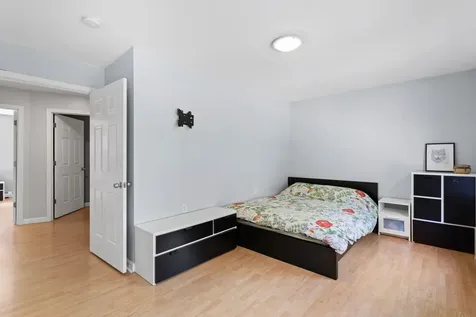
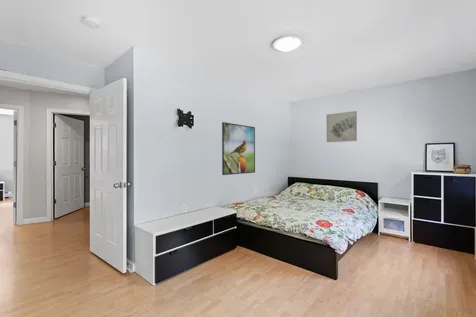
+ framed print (239, 149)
+ wall art (341, 127)
